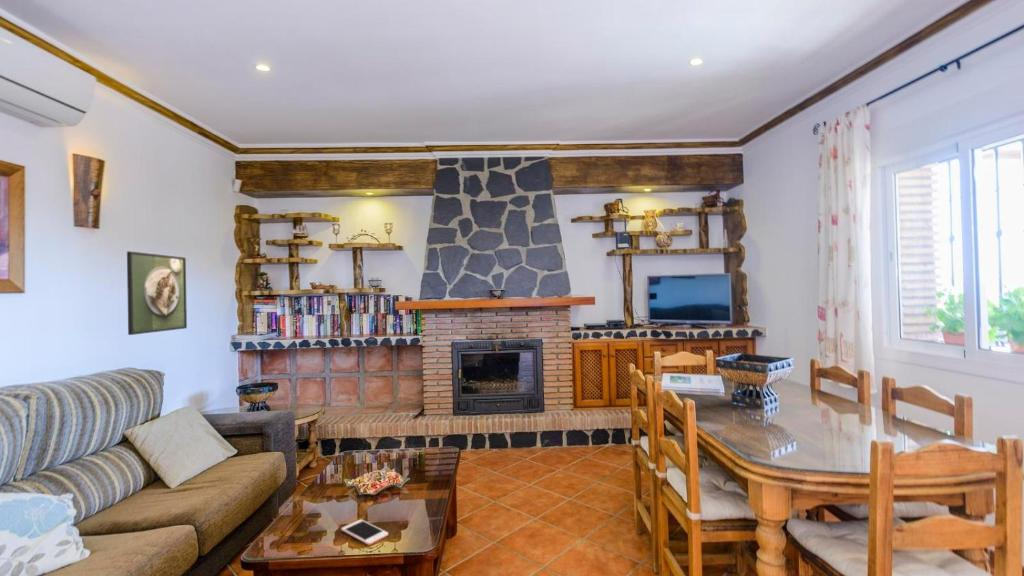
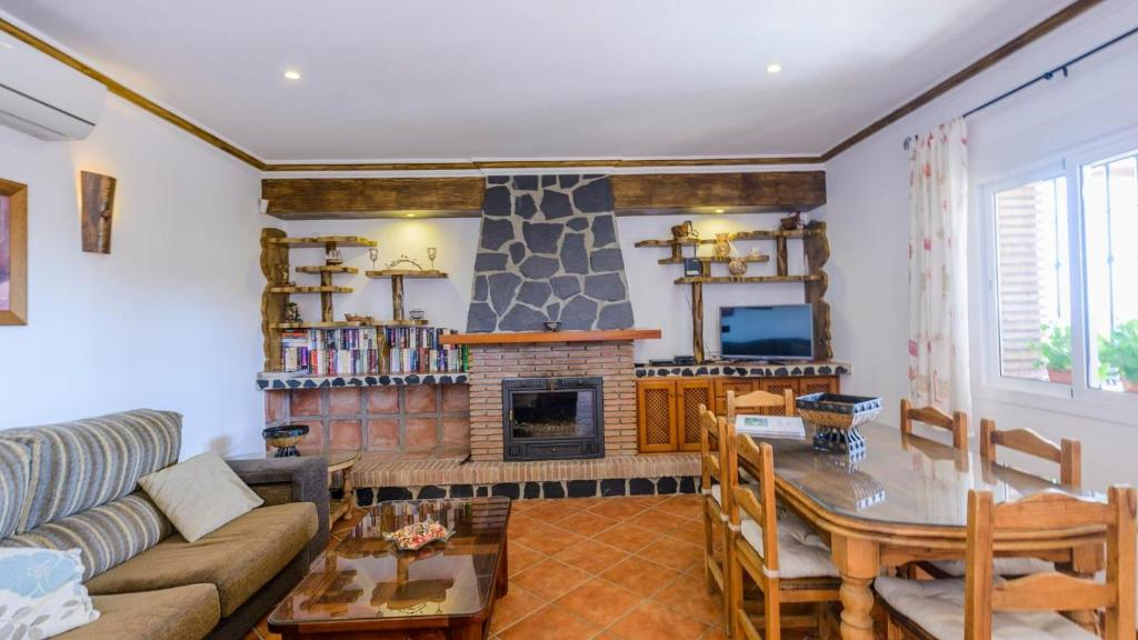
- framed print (159, 293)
- cell phone (364, 531)
